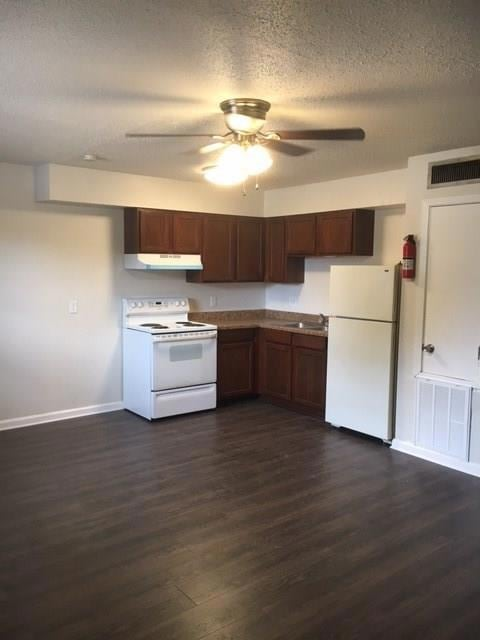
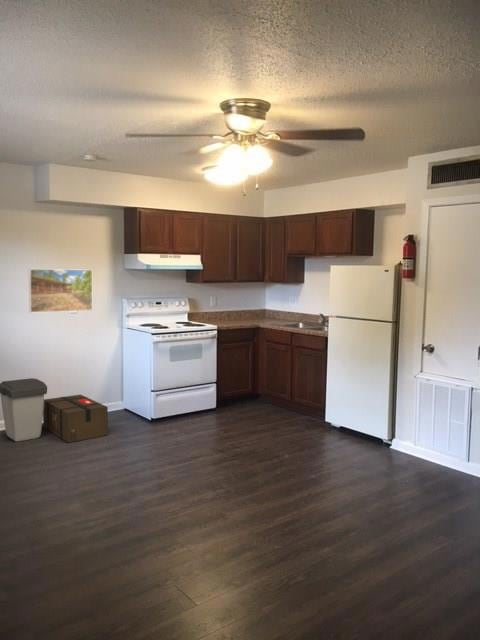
+ cardboard box (74, 416)
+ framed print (61, 290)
+ trash can (21, 409)
